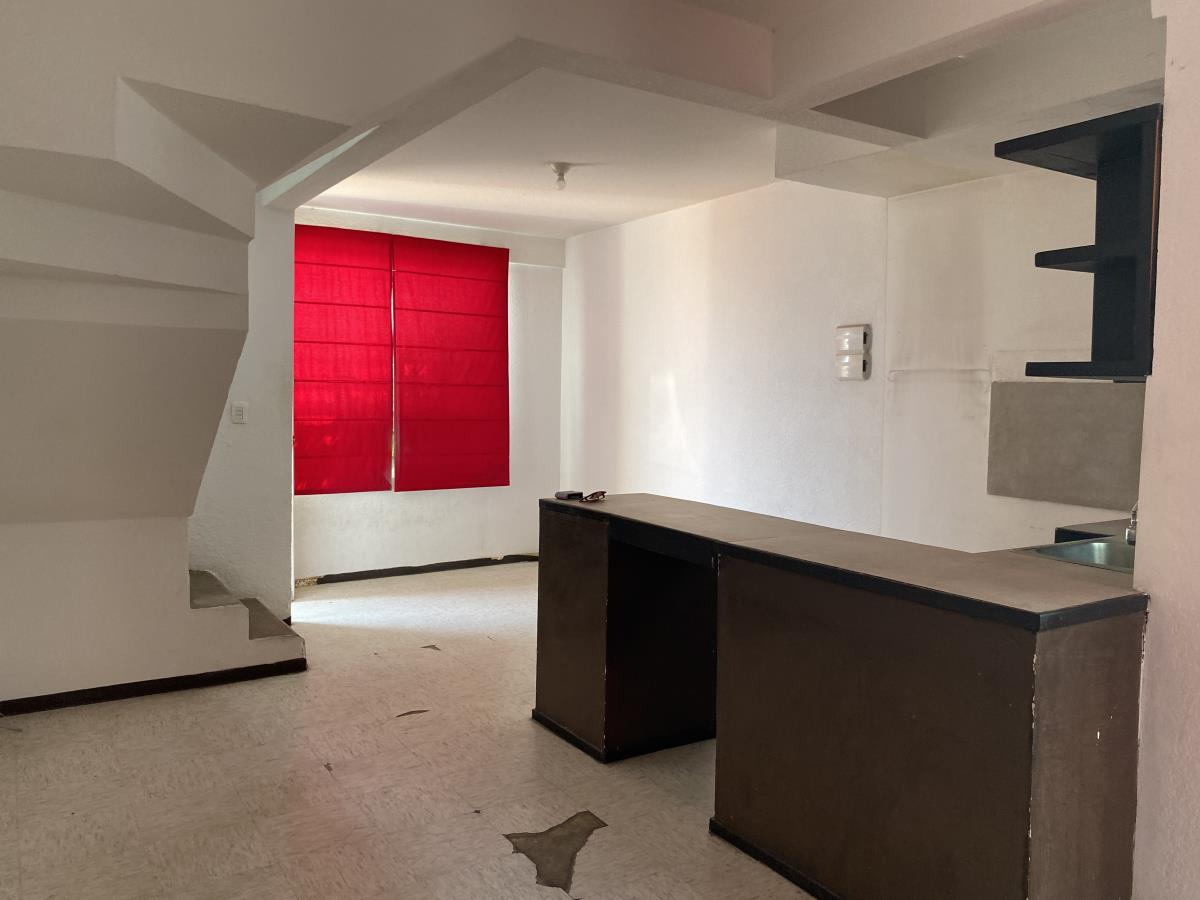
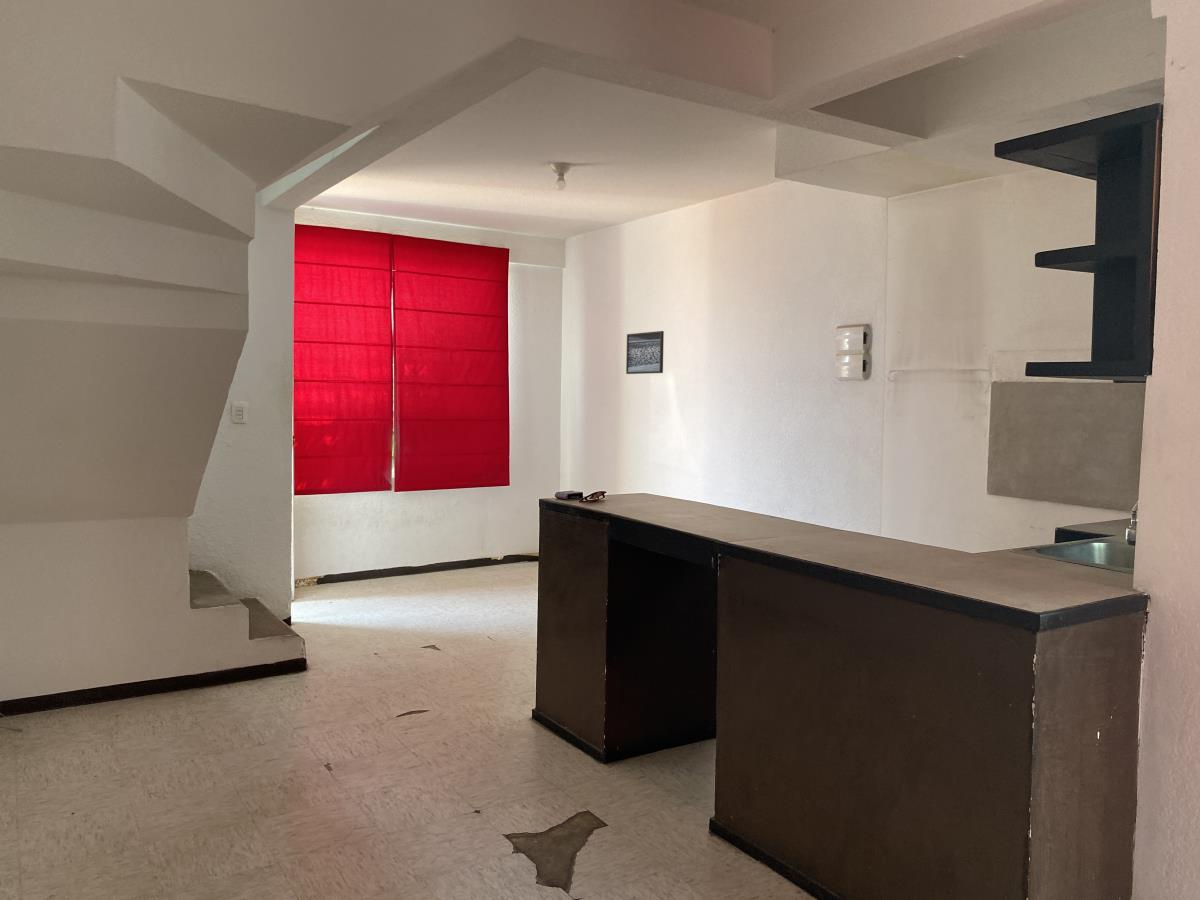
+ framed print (644, 353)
